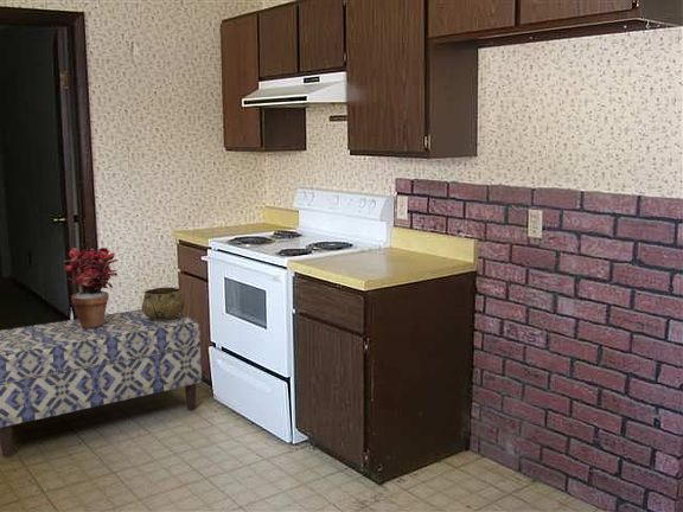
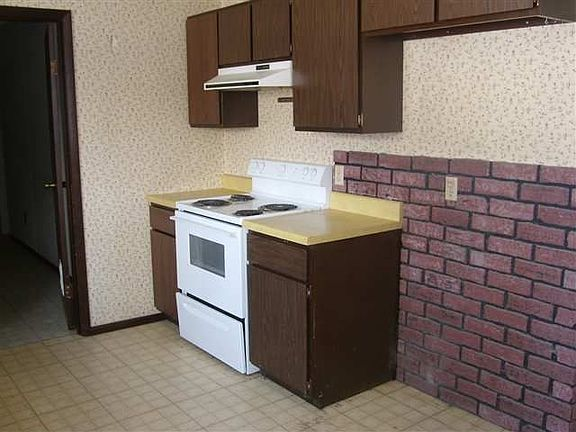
- potted plant (91, 286)
- bench (90, 373)
- decorative bowl (162, 303)
